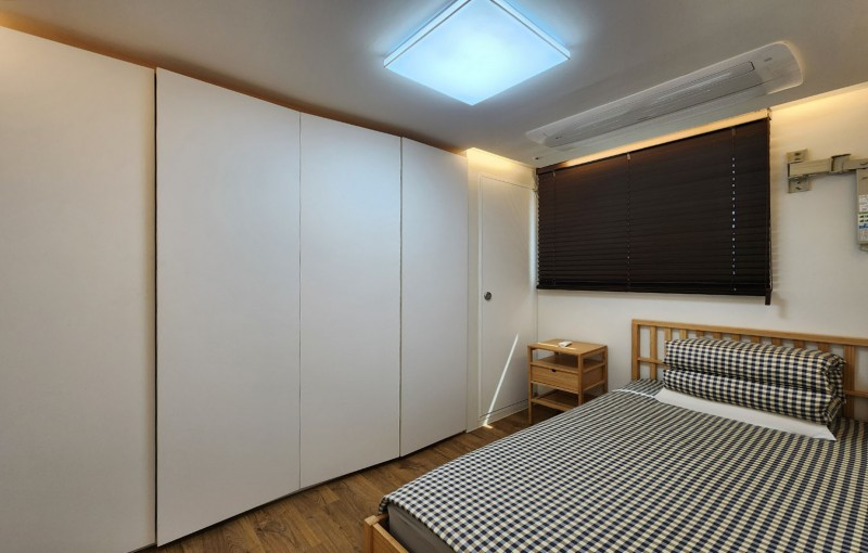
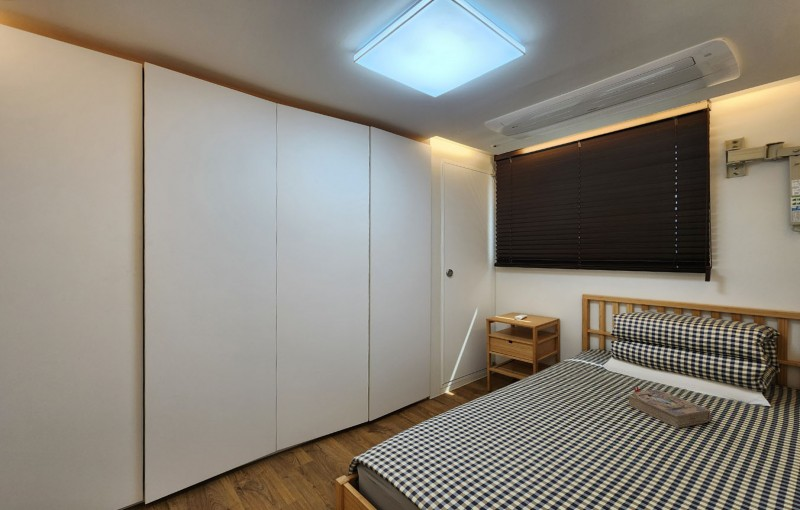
+ book (662, 403)
